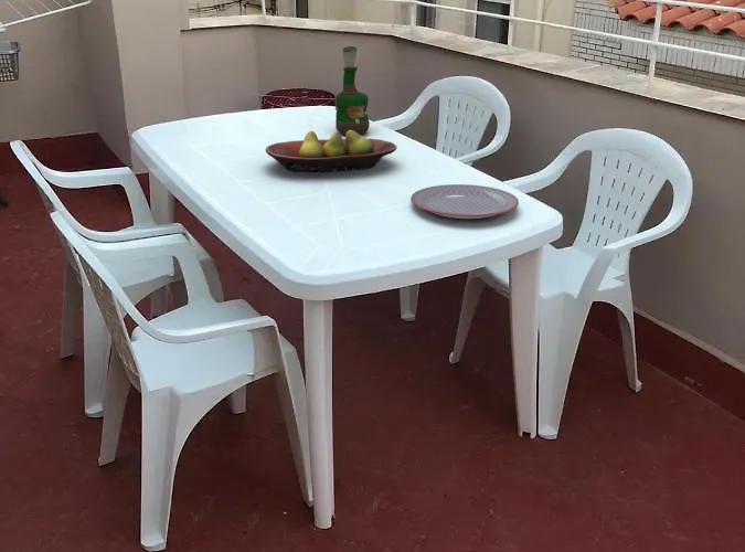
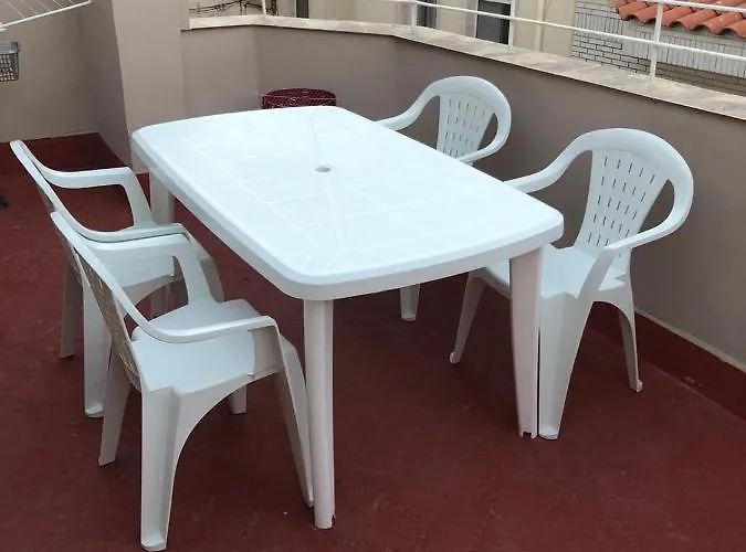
- grog bottle (352, 91)
- fruit bowl (331, 149)
- plate (464, 202)
